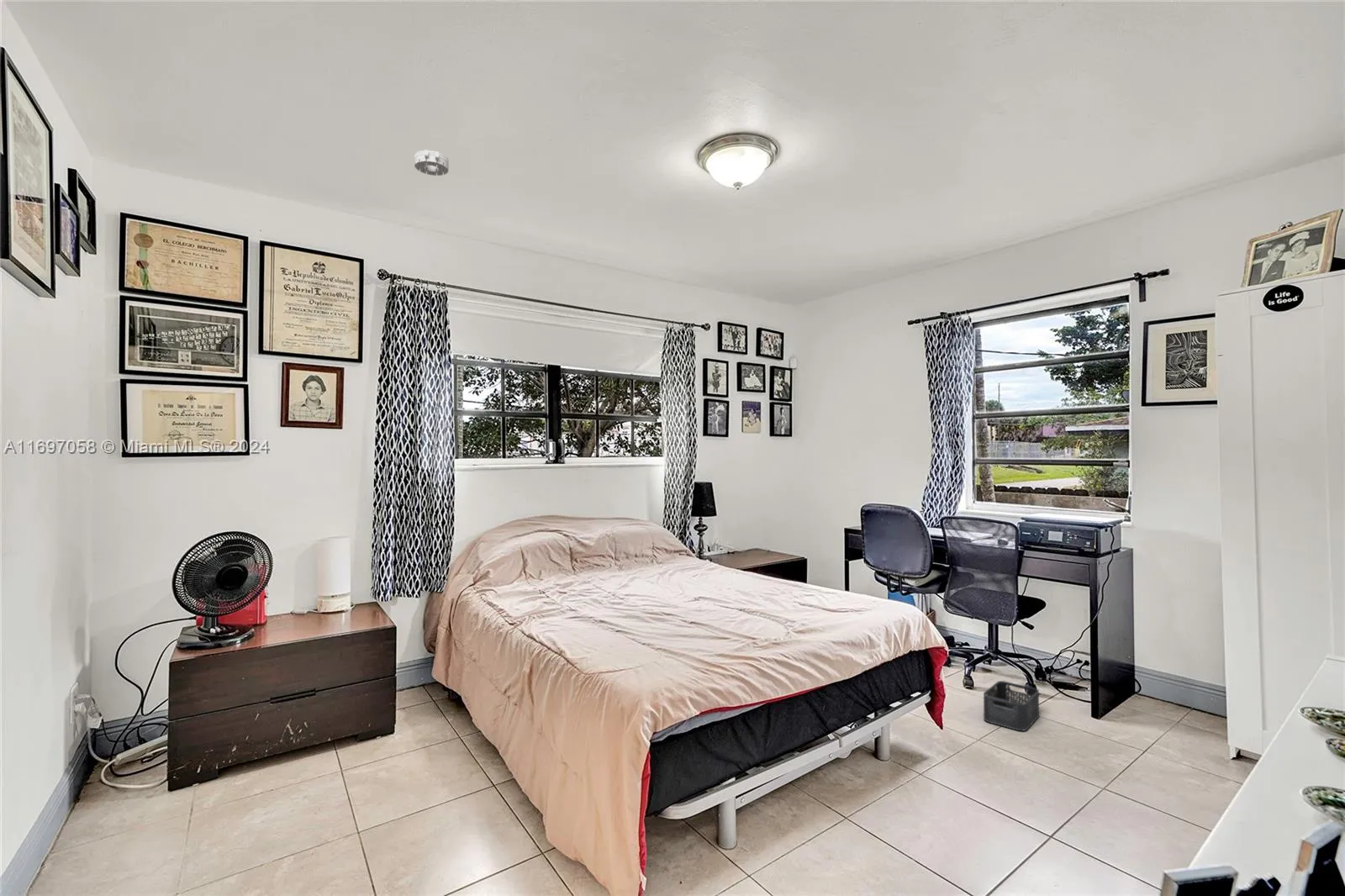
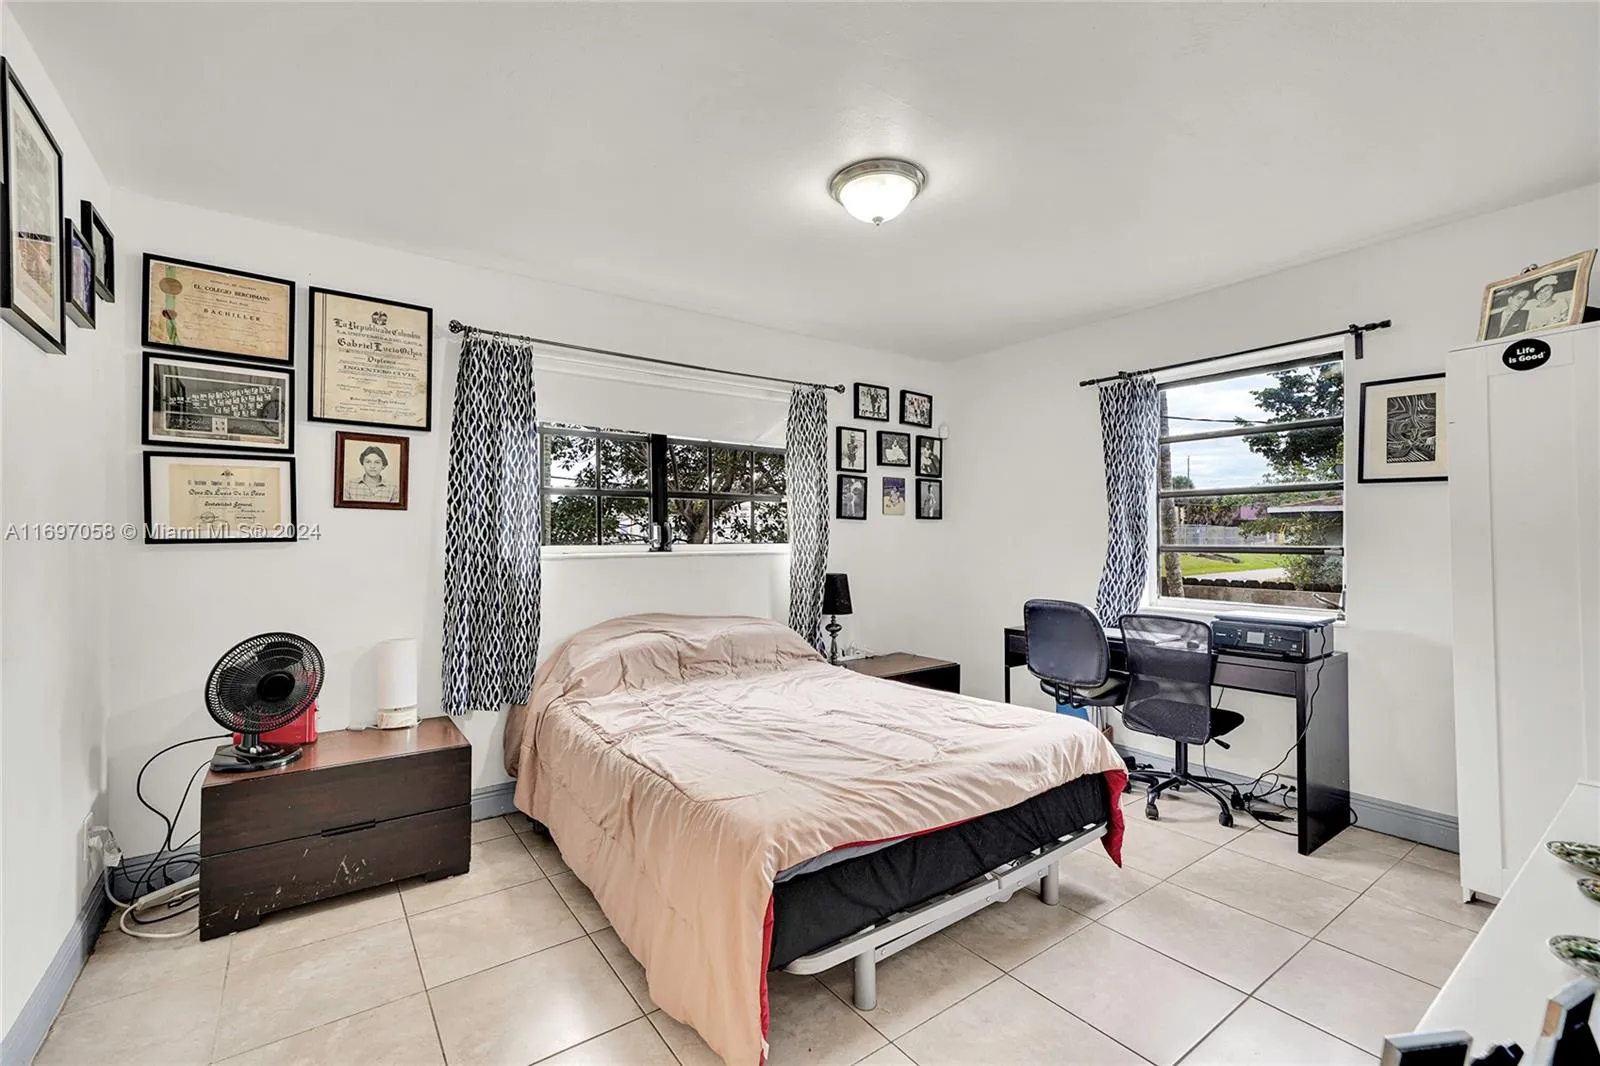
- smoke detector (431, 162)
- storage bin (1011, 704)
